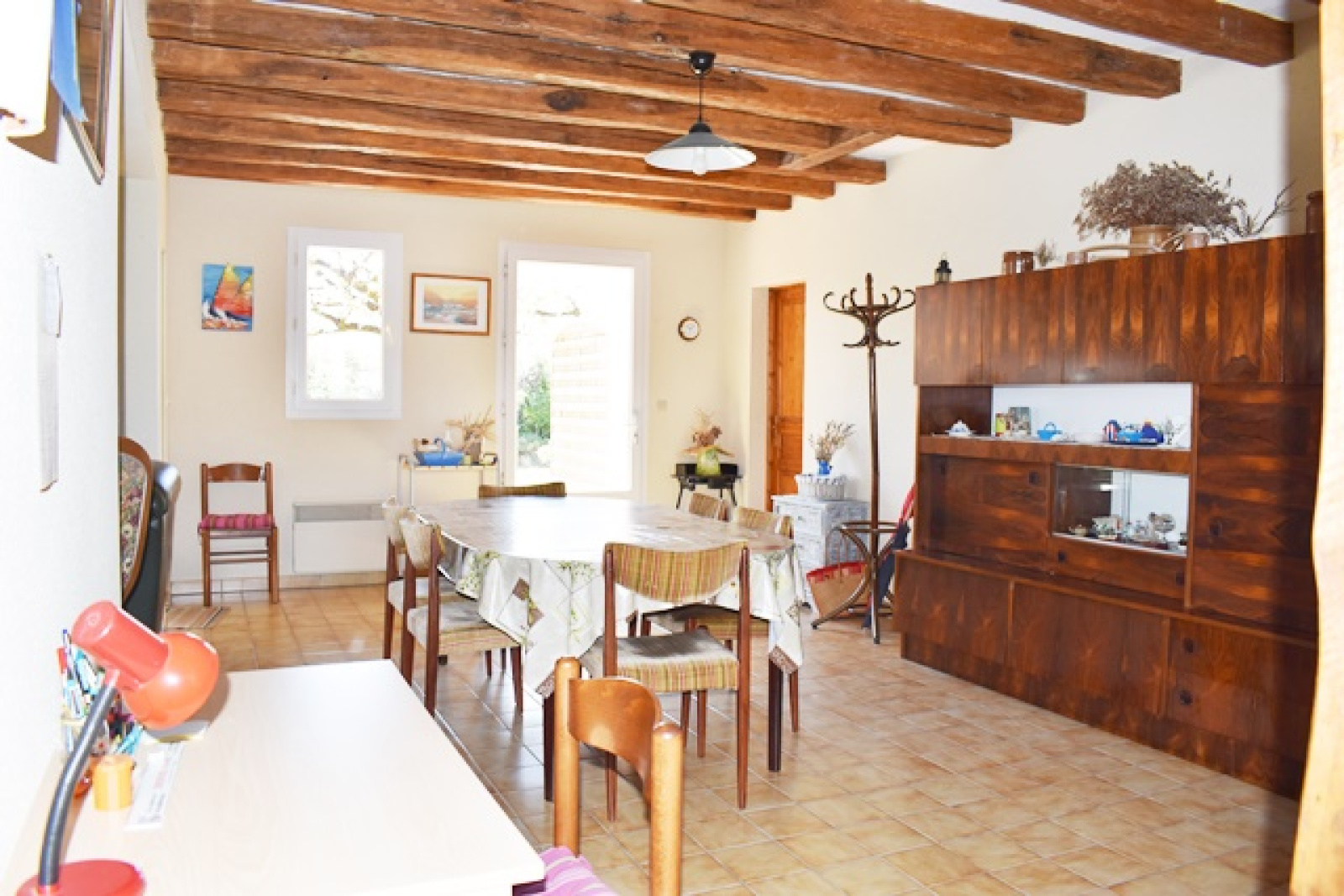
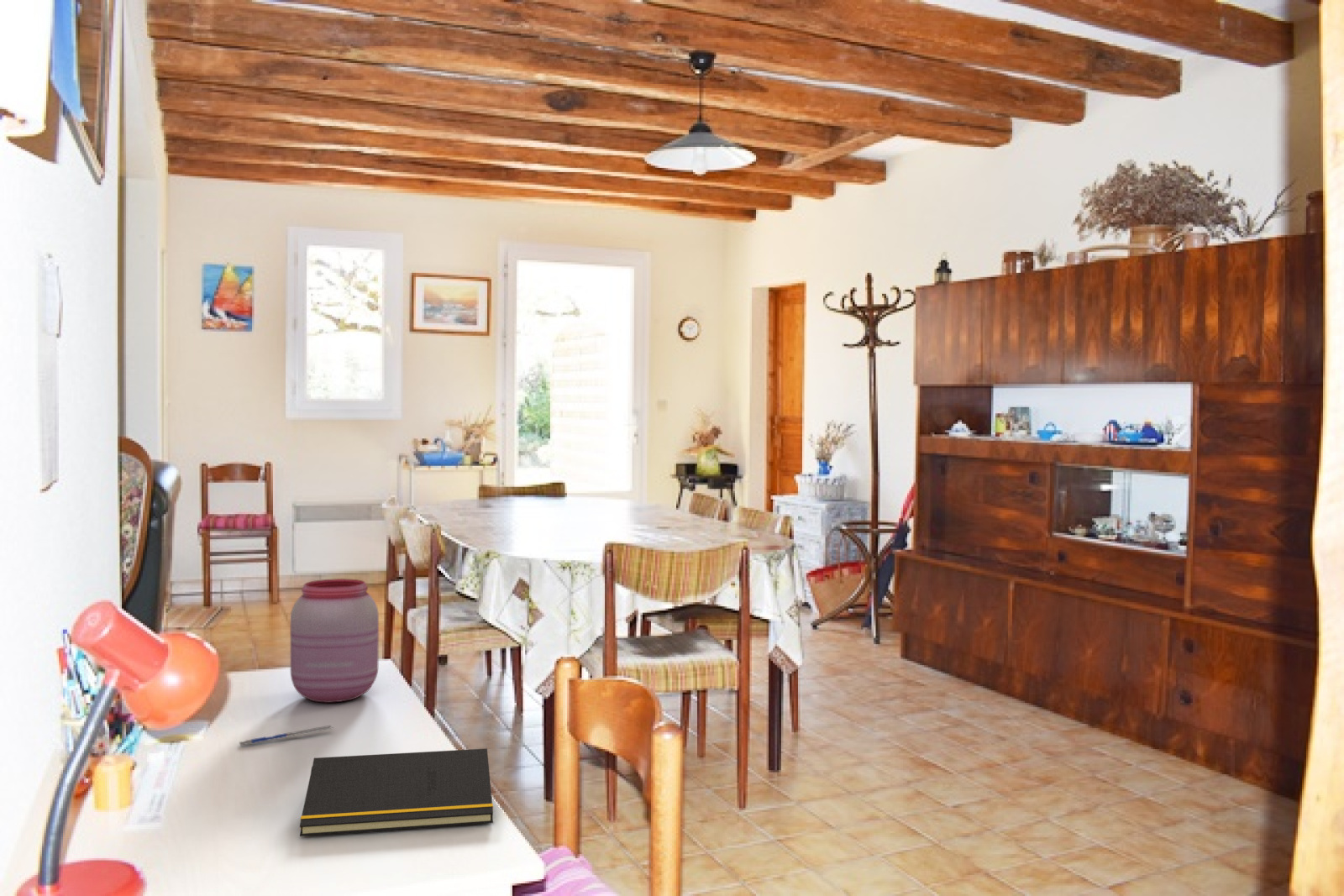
+ pen (287, 734)
+ jar (334, 639)
+ notepad (400, 789)
